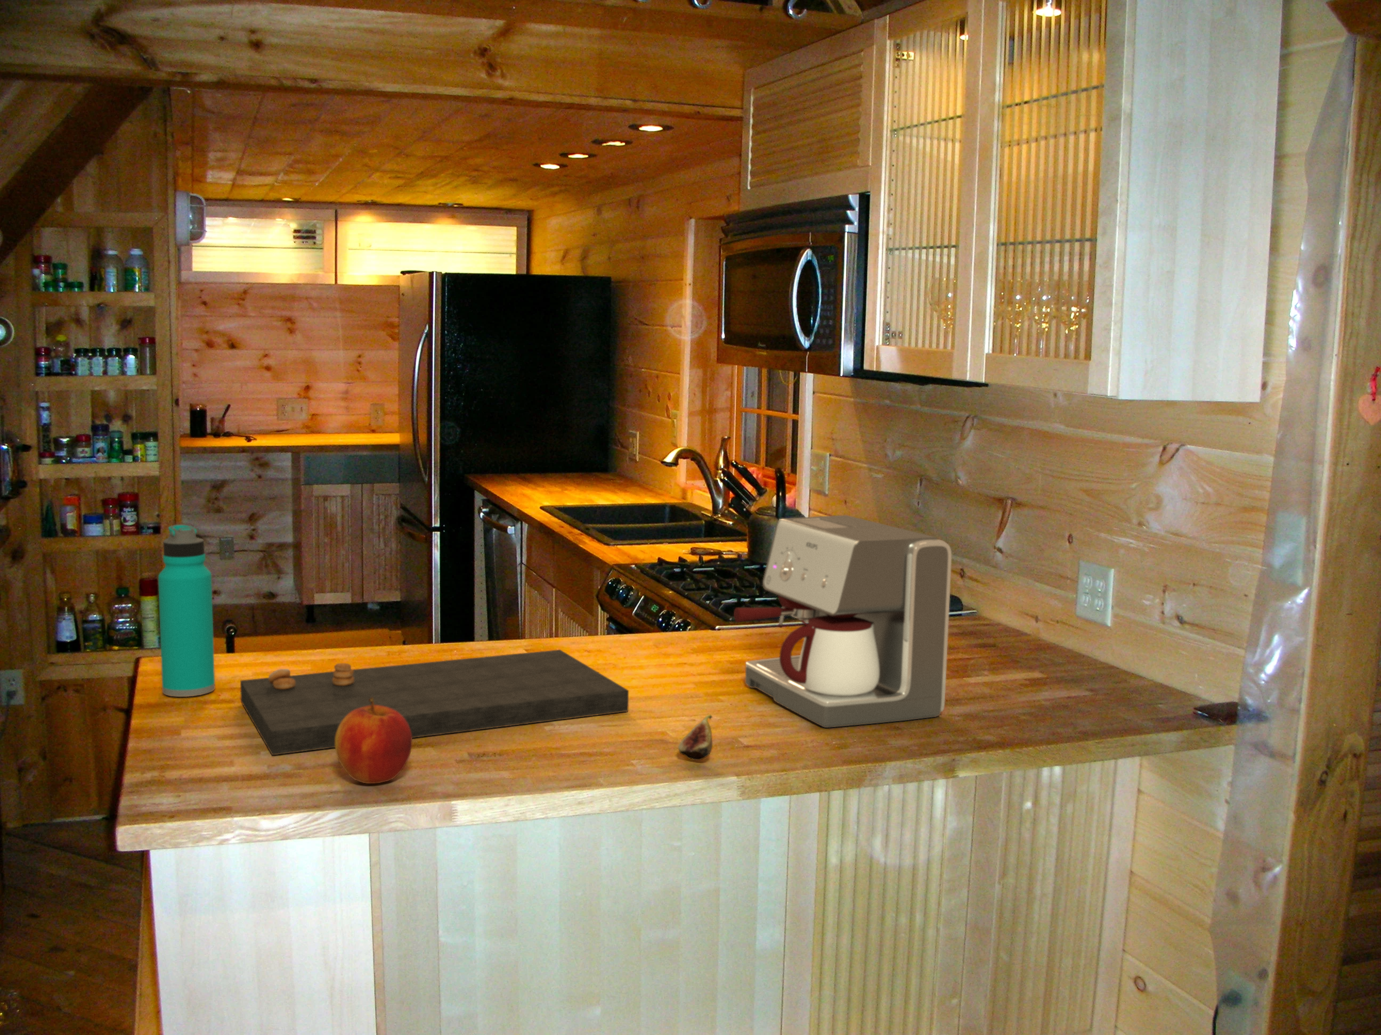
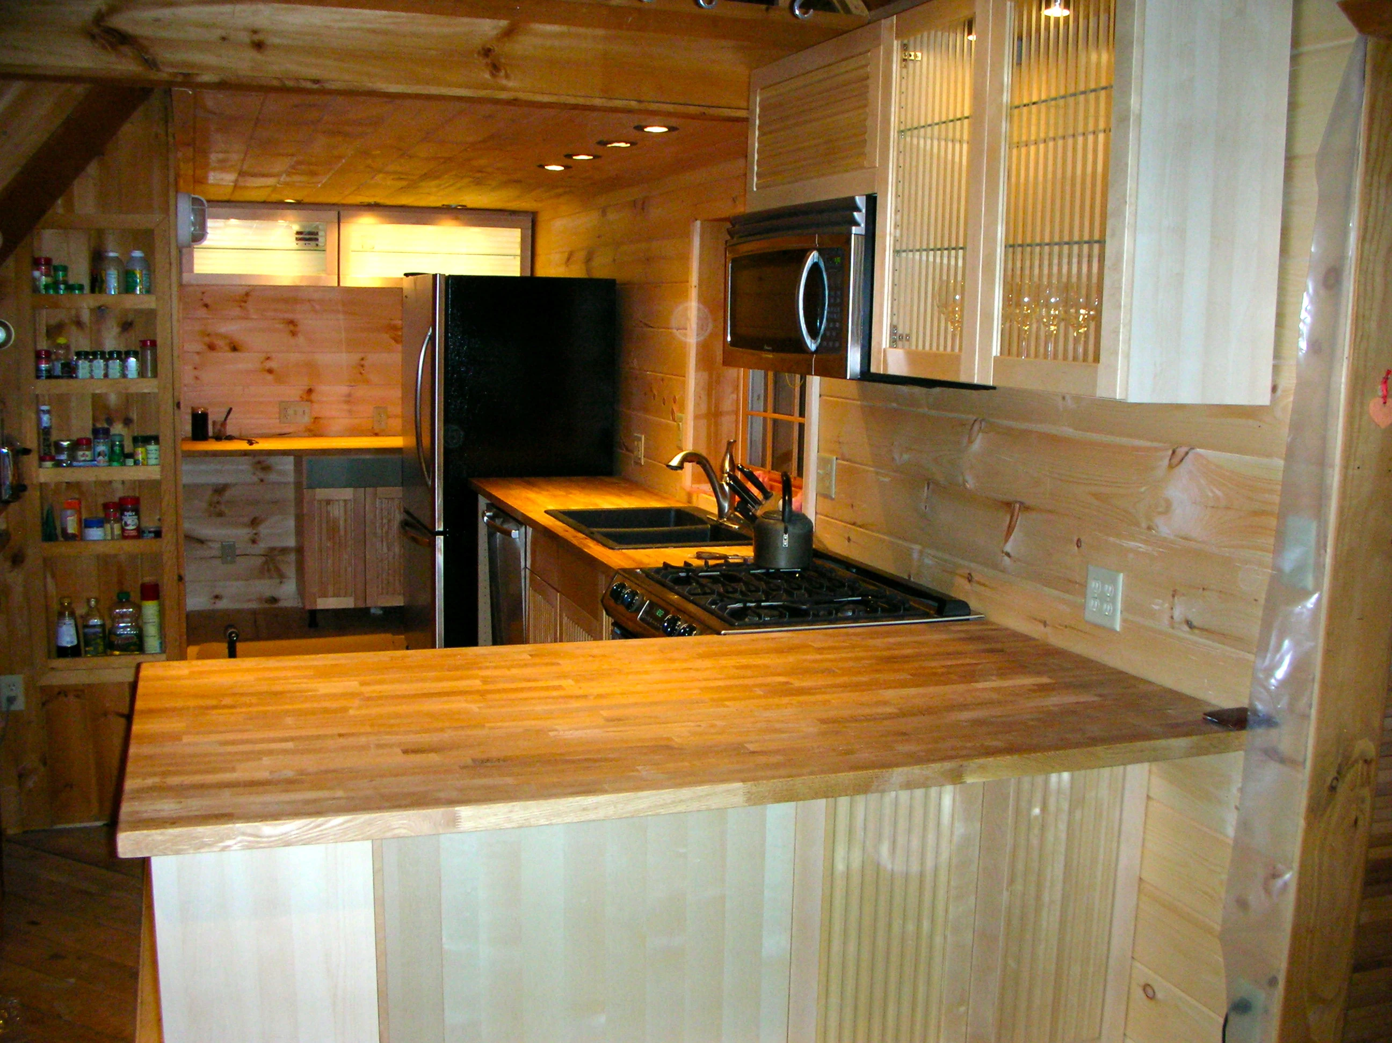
- fruit (697, 737)
- coffee maker (845, 614)
- cutting board (434, 686)
- apple (373, 739)
- water bottle (186, 609)
